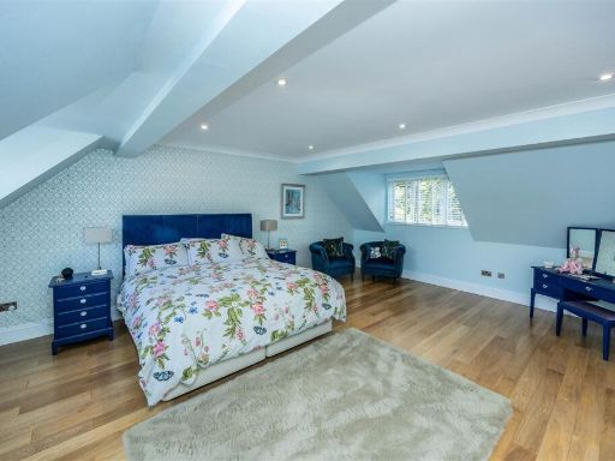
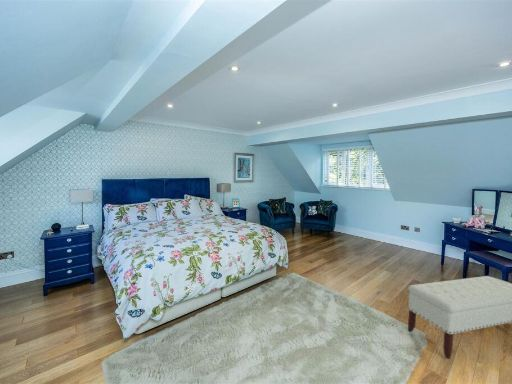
+ bench (469, 311)
